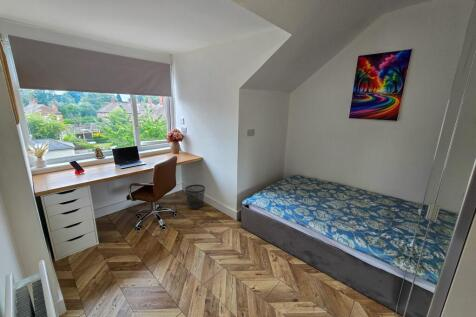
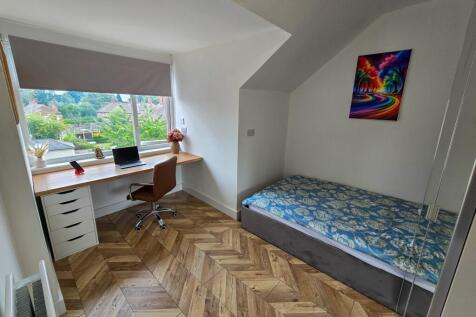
- wastebasket (195, 197)
